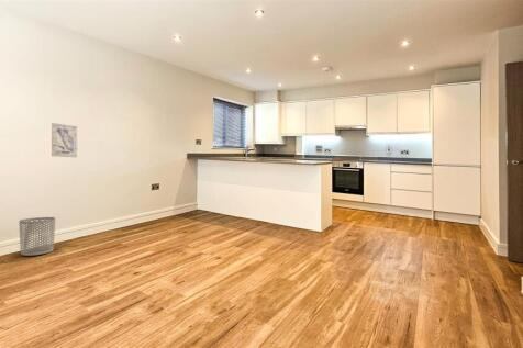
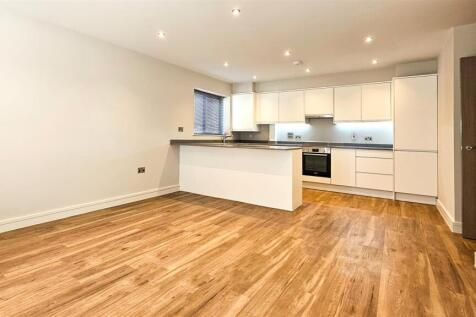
- wall art (64, 141)
- waste bin (37, 236)
